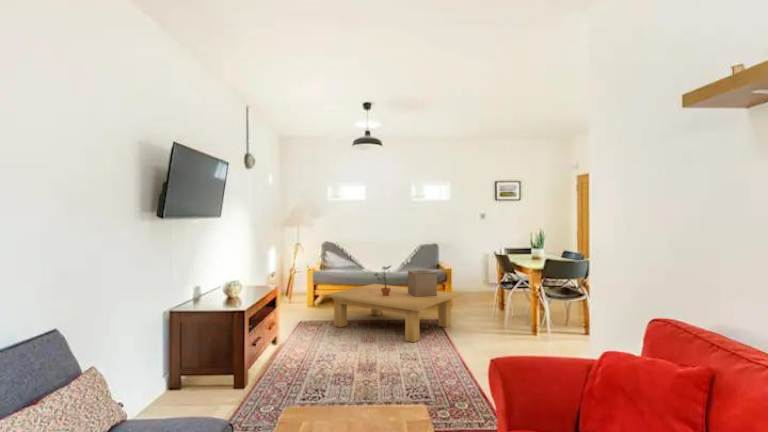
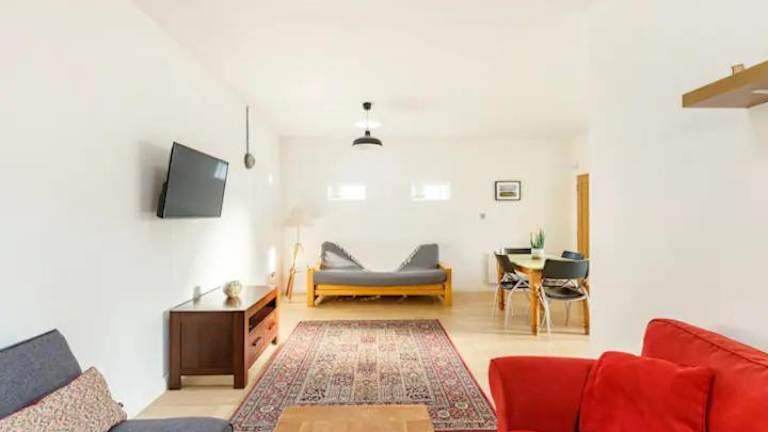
- decorative box (422, 282)
- potted plant (385, 279)
- coffee table (392, 309)
